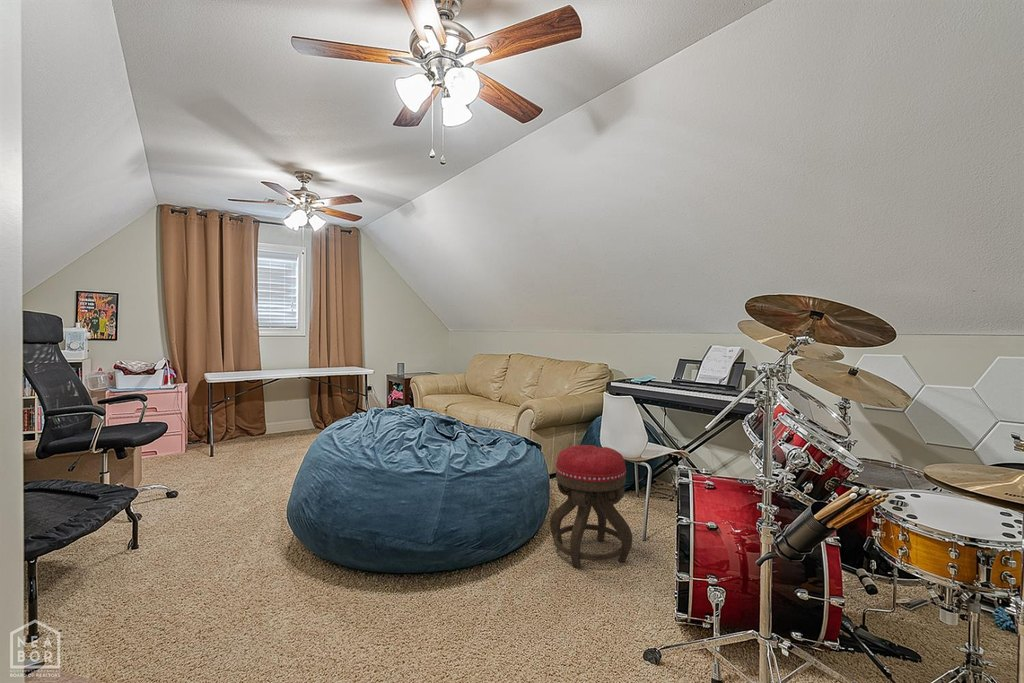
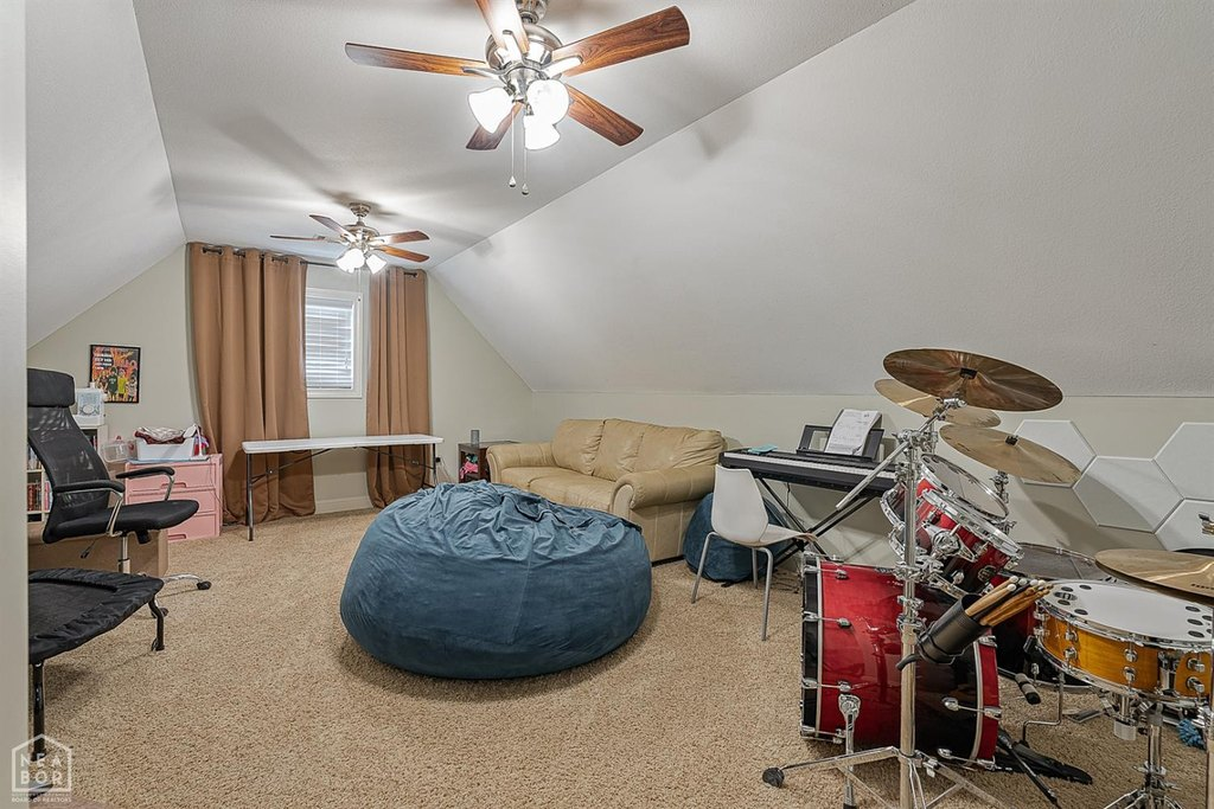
- ottoman (590, 501)
